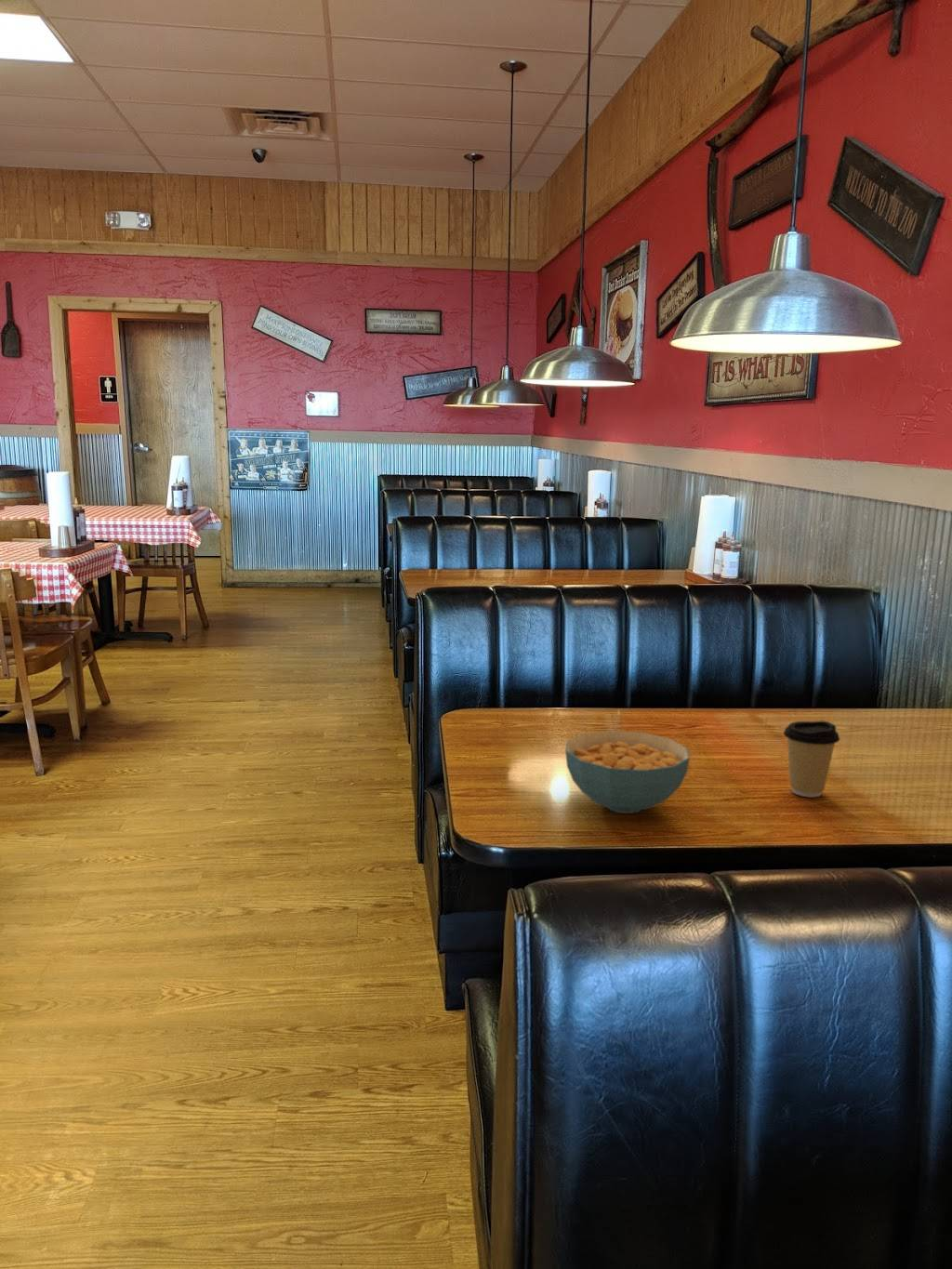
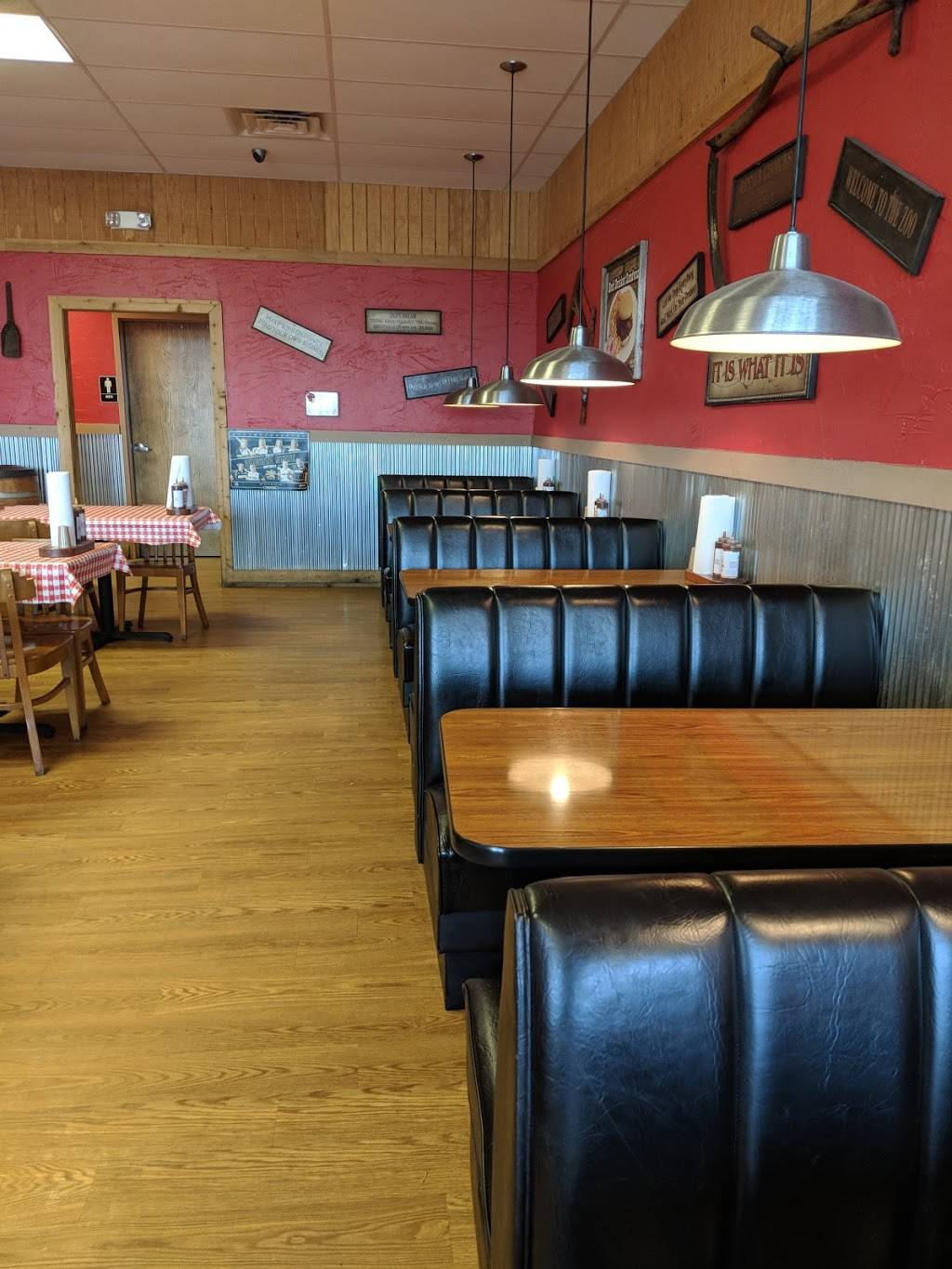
- cereal bowl (625, 777)
- coffee cup (809, 758)
